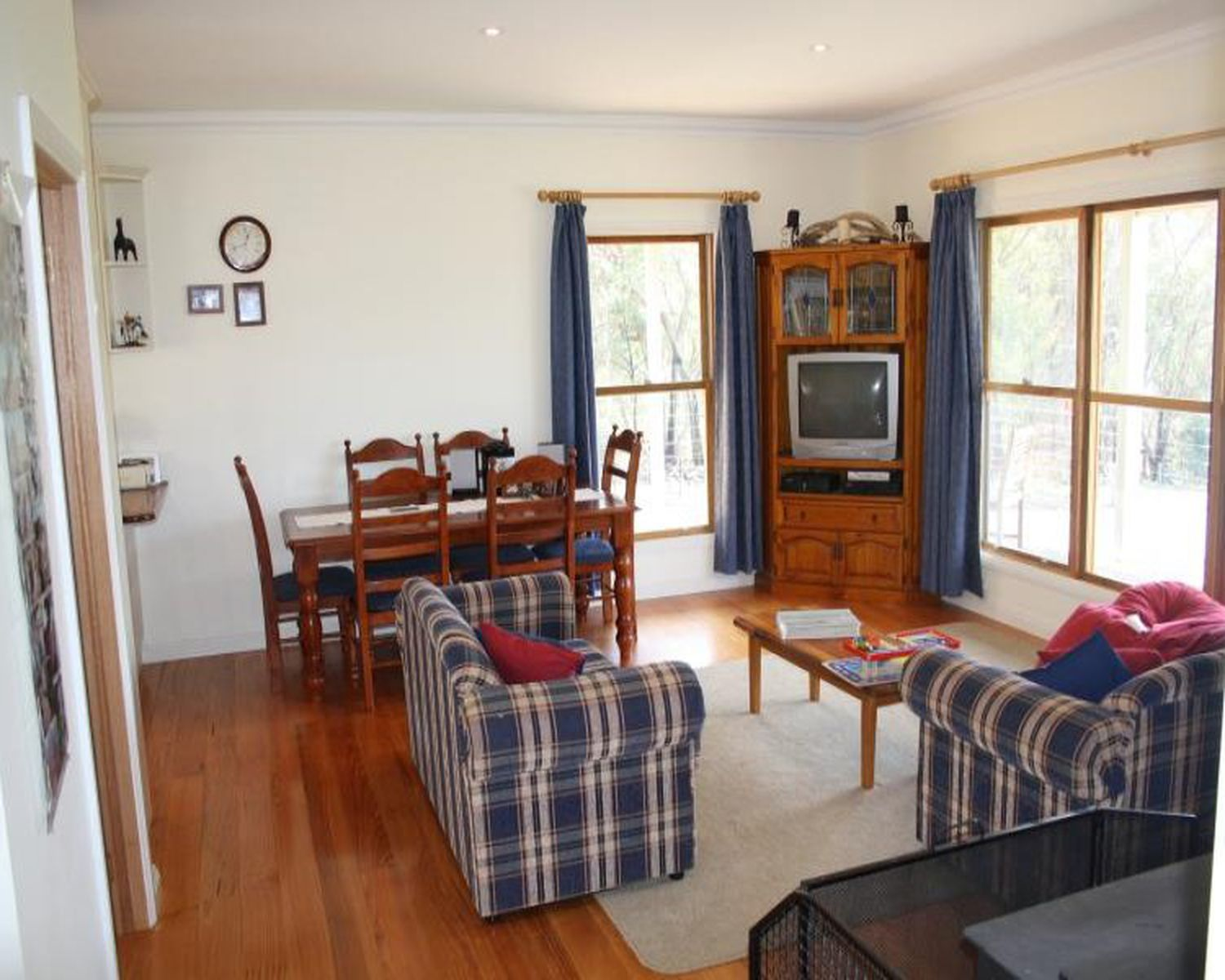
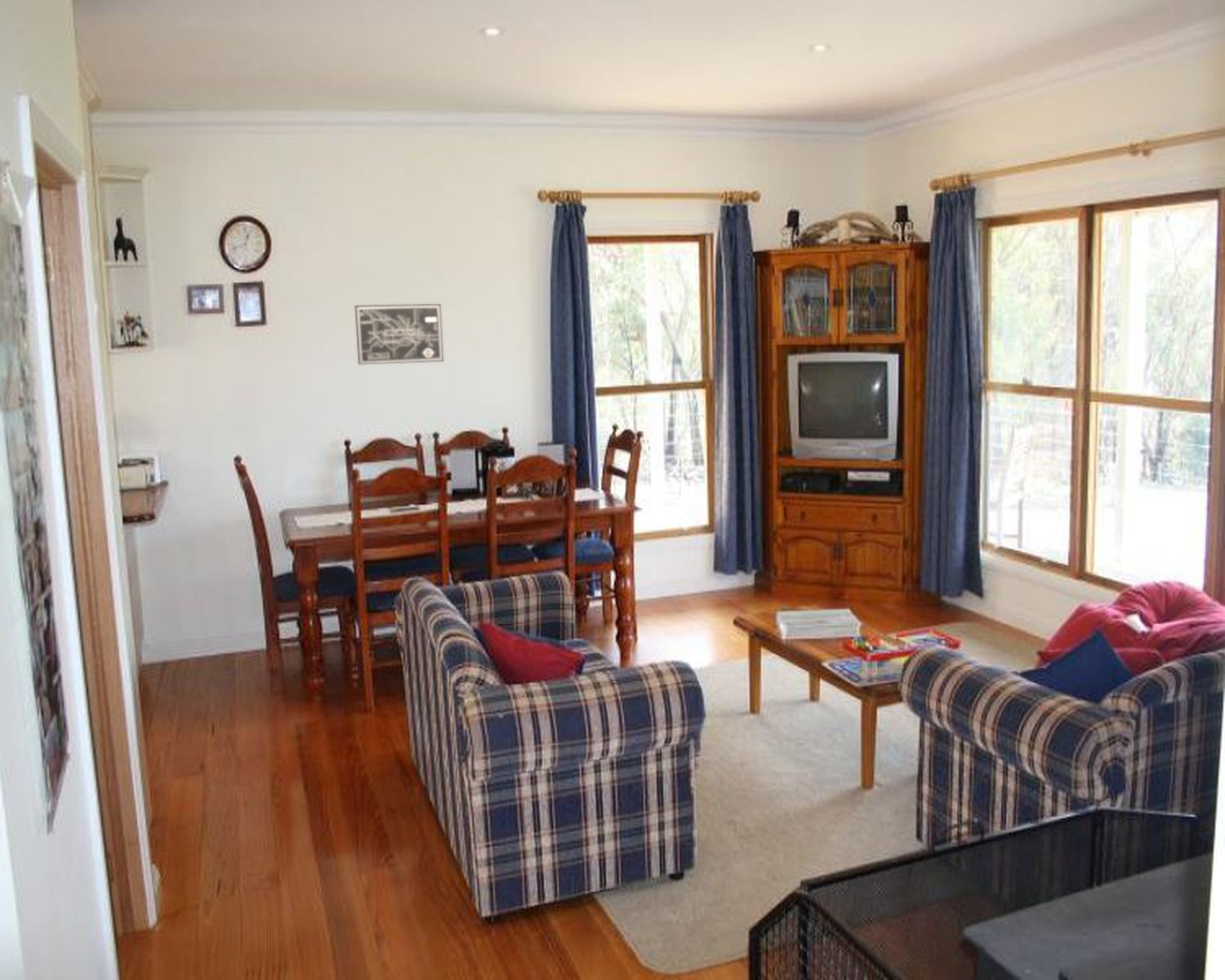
+ wall art (399, 333)
